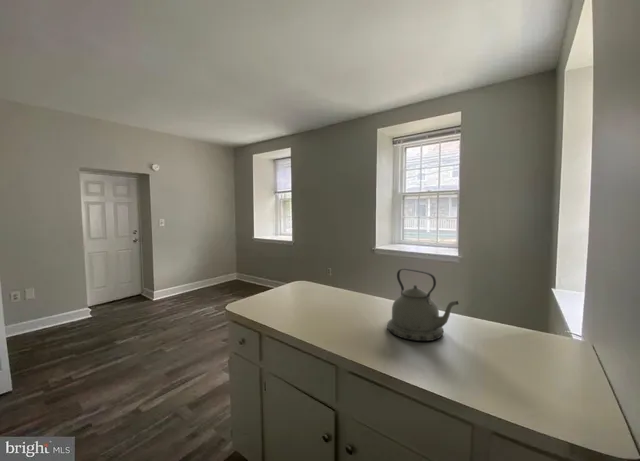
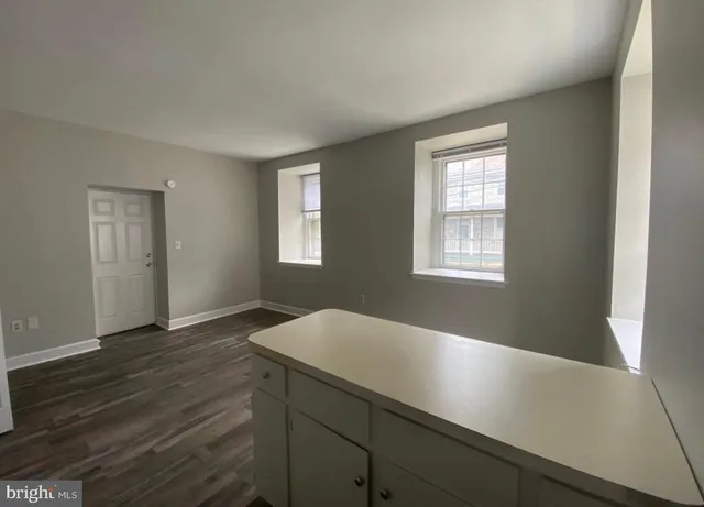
- kettle (419, 301)
